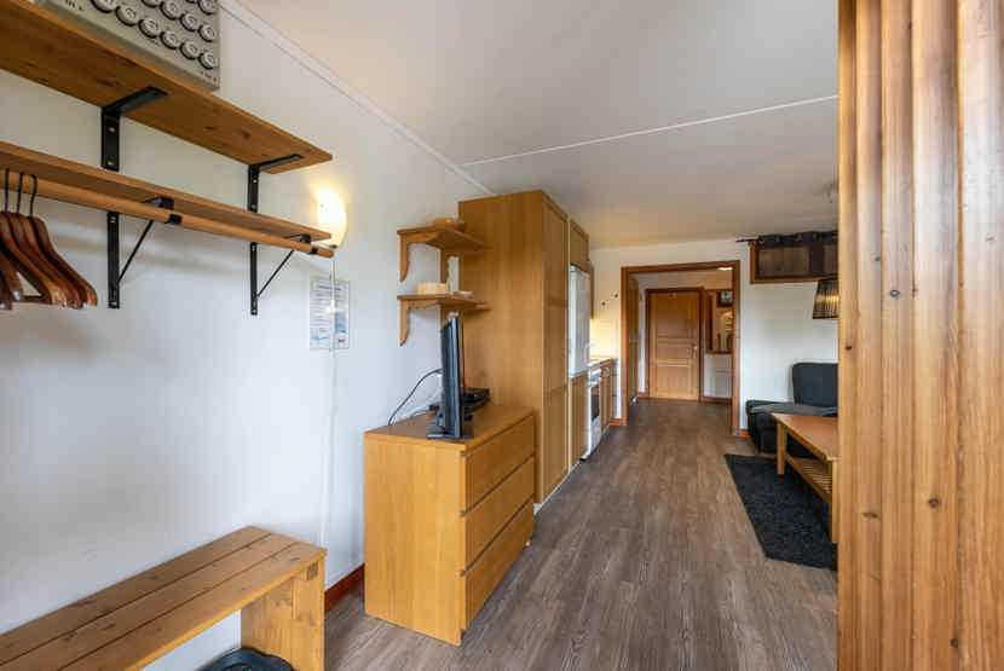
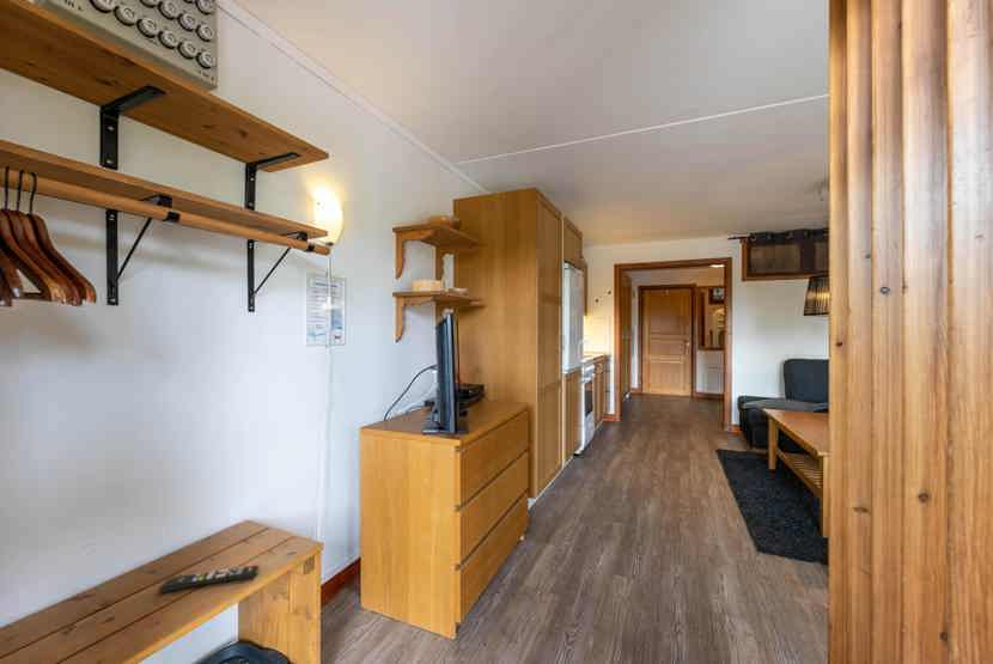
+ remote control (211, 578)
